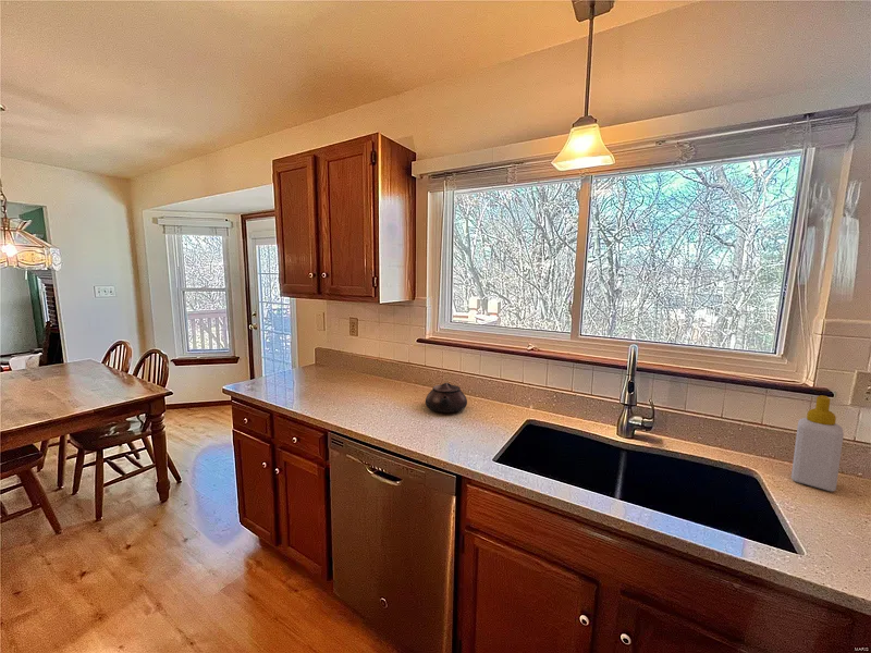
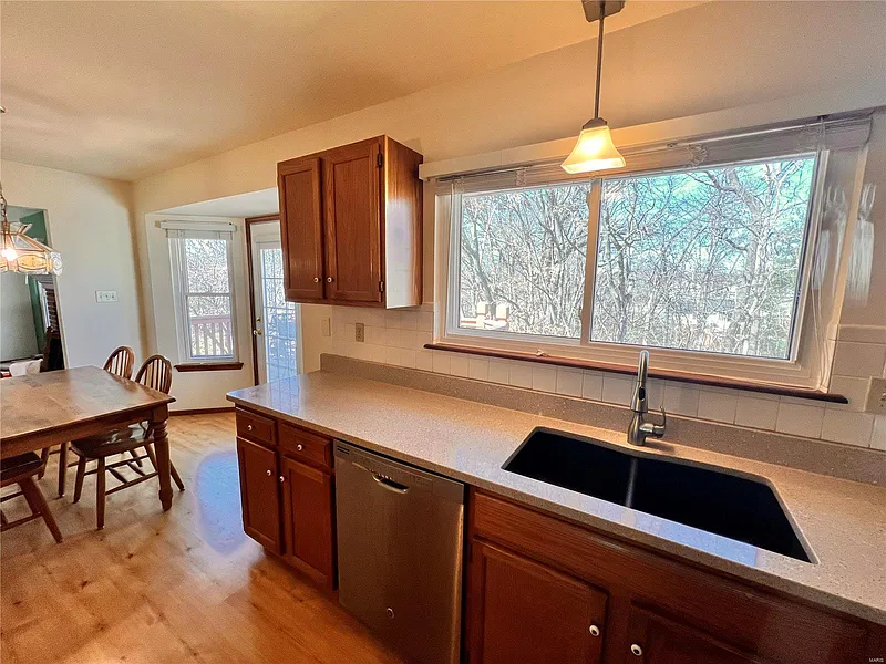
- teapot (446, 395)
- soap bottle (818, 440)
